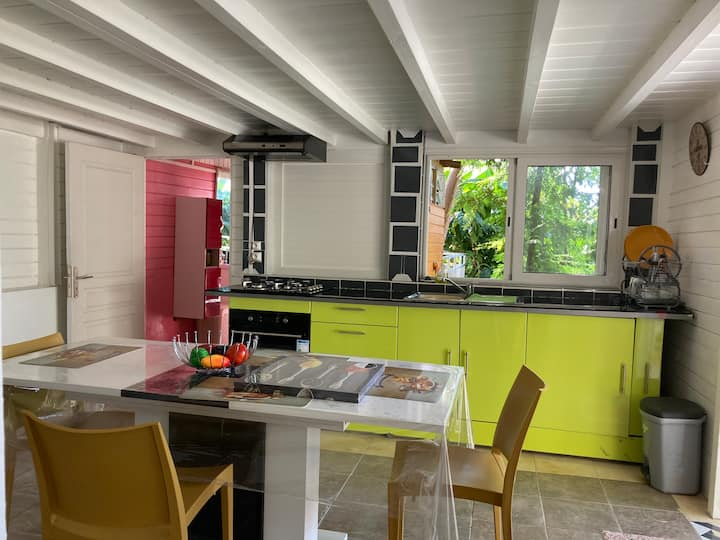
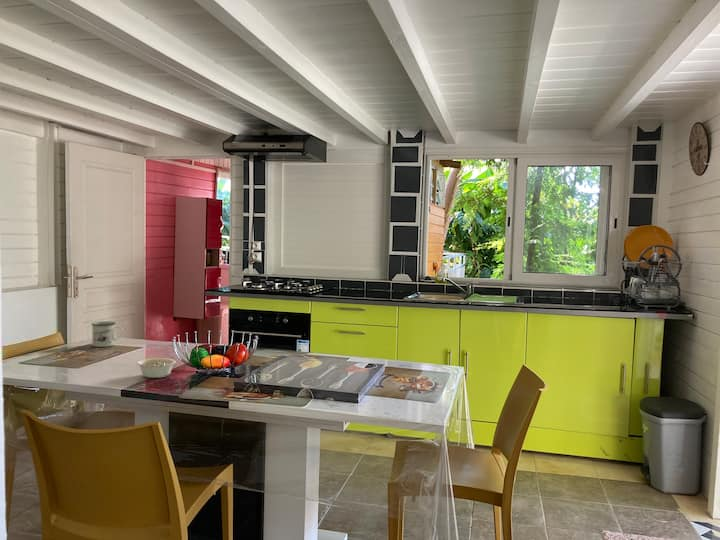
+ legume (157, 367)
+ mug (107, 334)
